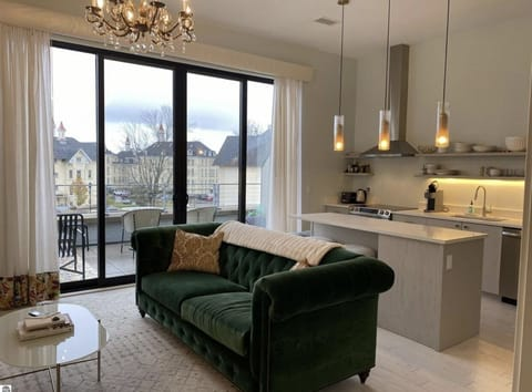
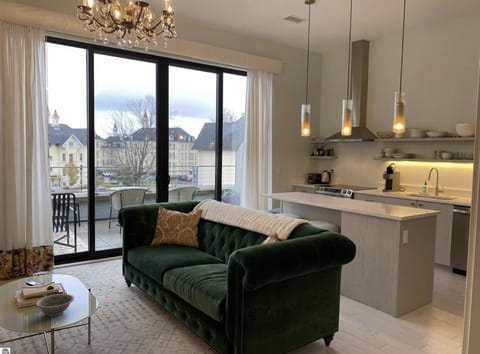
+ decorative bowl (55, 306)
